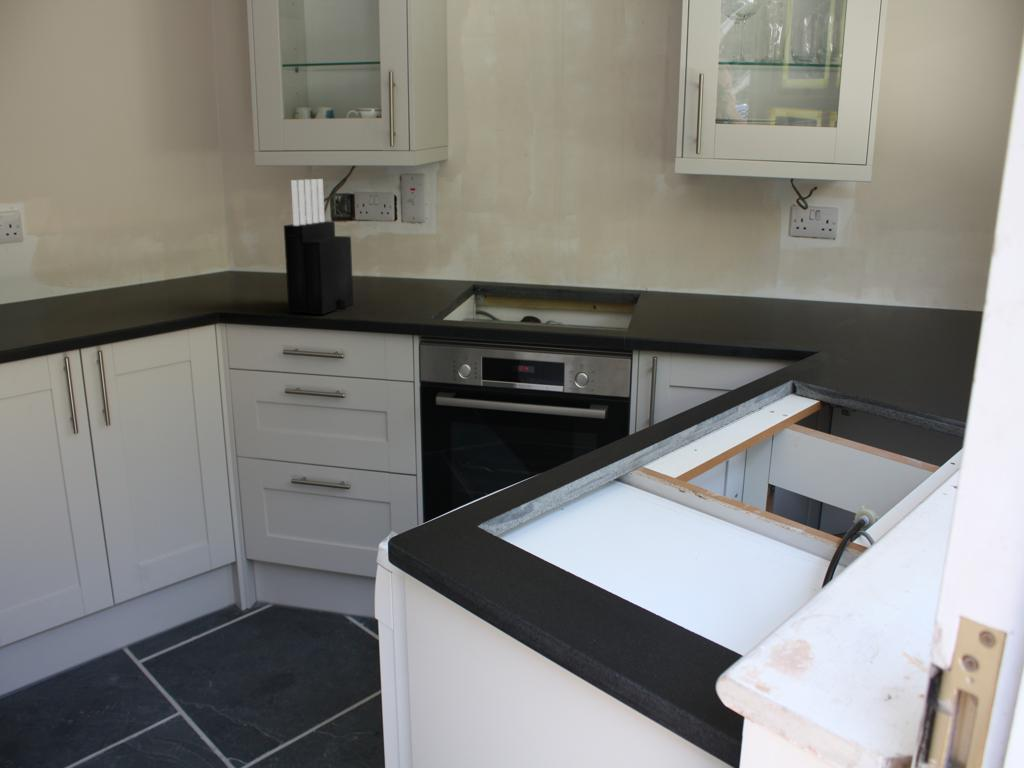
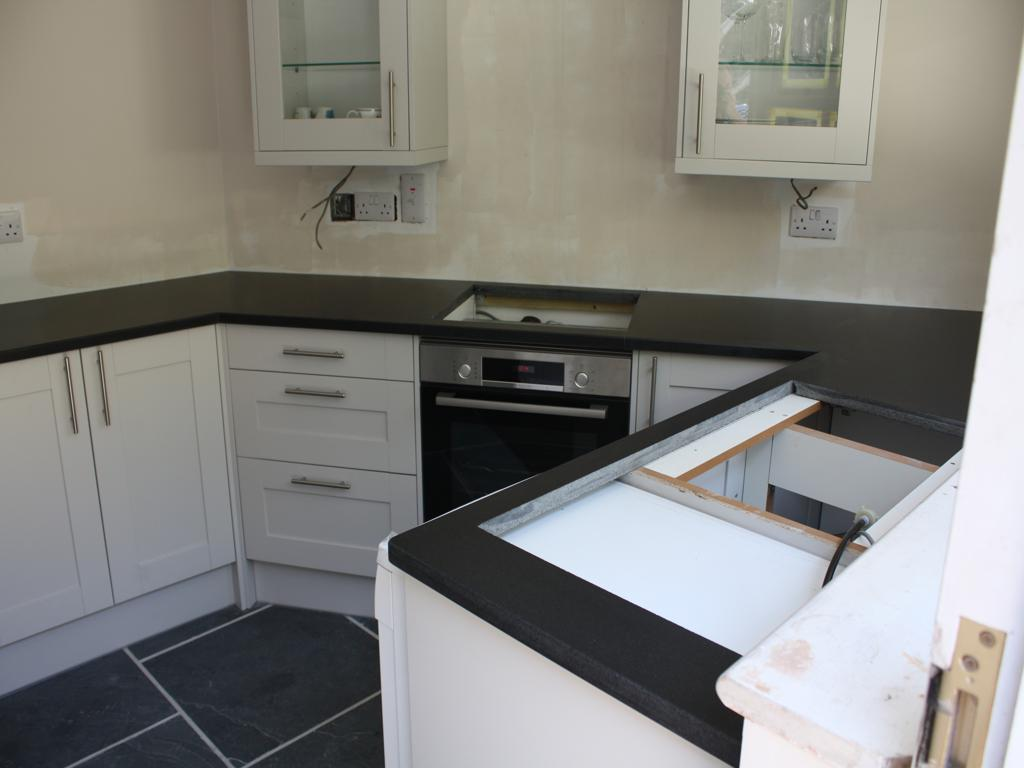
- knife block (322, 245)
